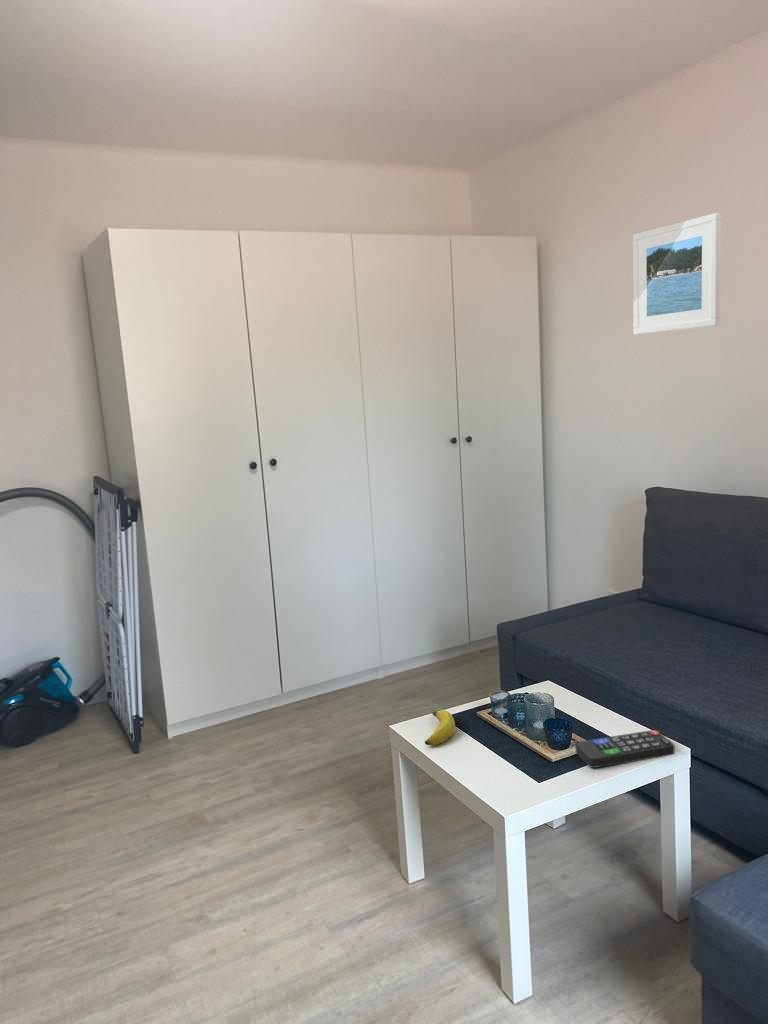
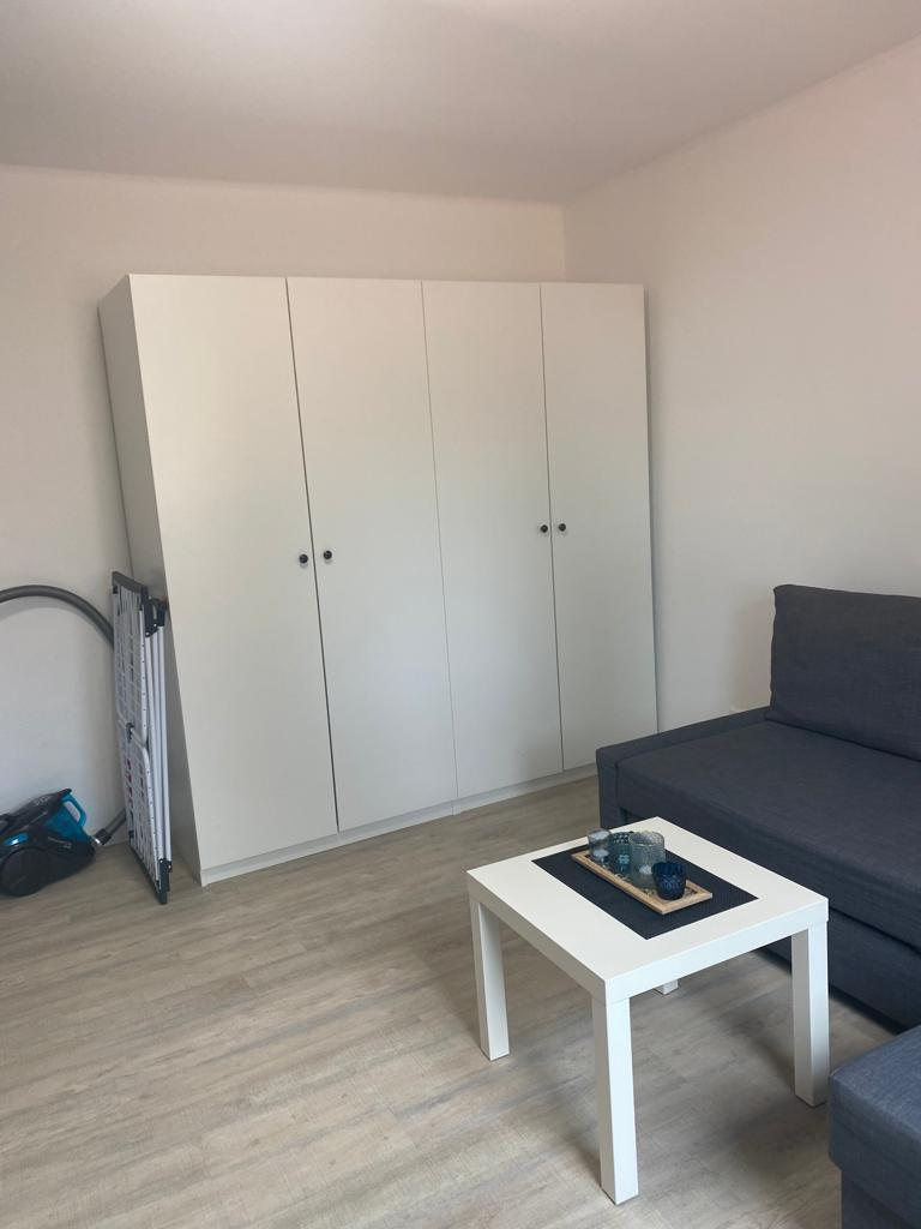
- banana (440, 722)
- remote control (624, 747)
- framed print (674, 277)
